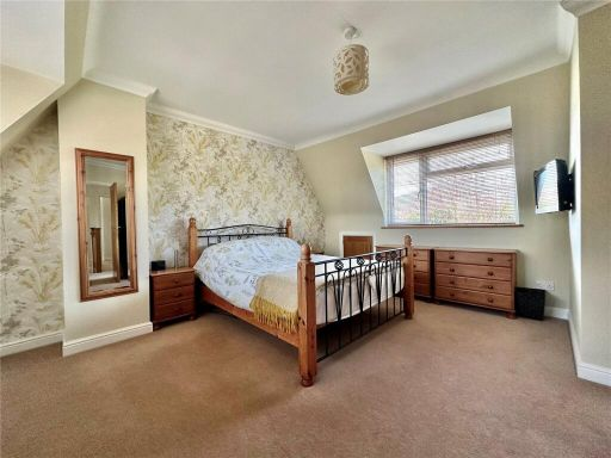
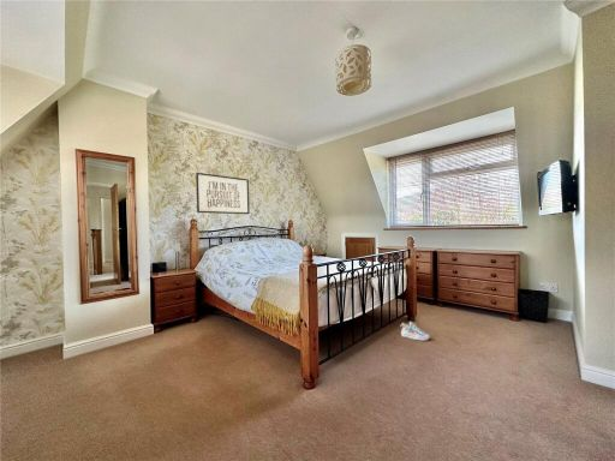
+ mirror (223, 194)
+ shoe (414, 329)
